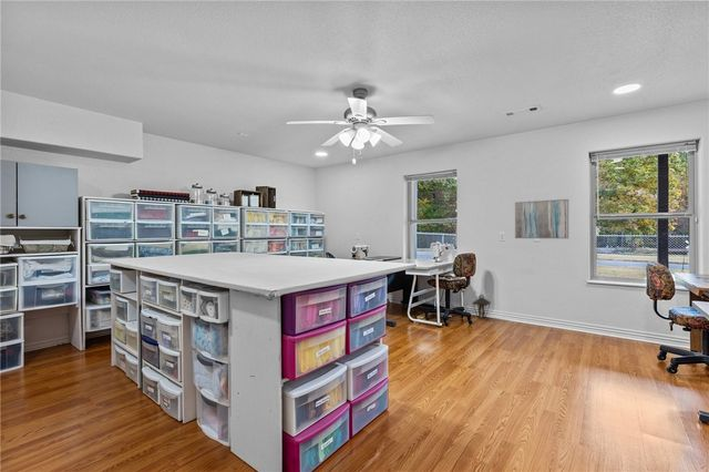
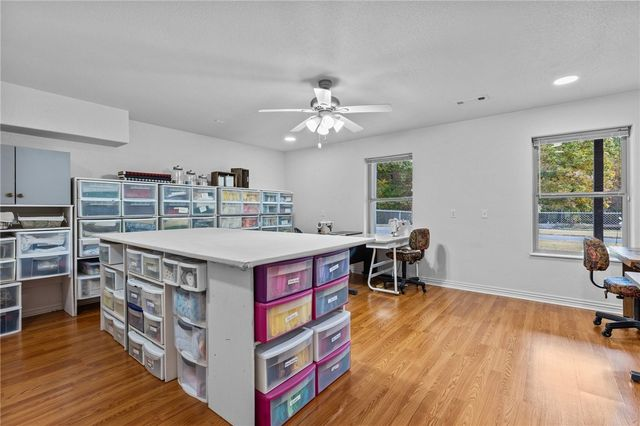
- wall art (541, 219)
- lantern (481, 306)
